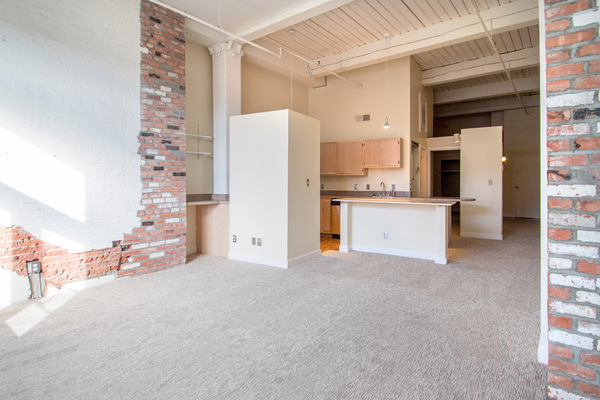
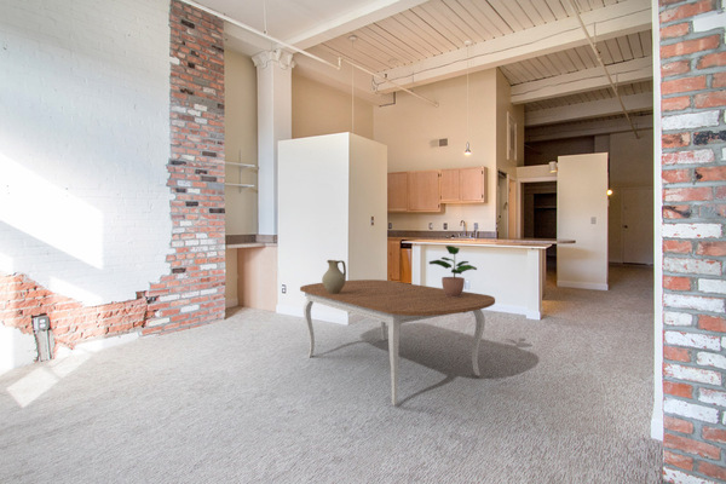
+ ceramic jug (334, 276)
+ dining table (388, 328)
+ potted plant (453, 270)
